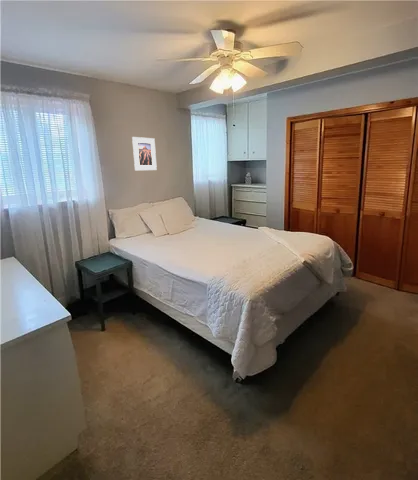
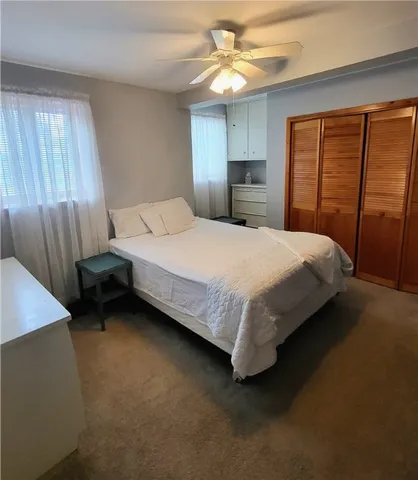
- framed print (144, 154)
